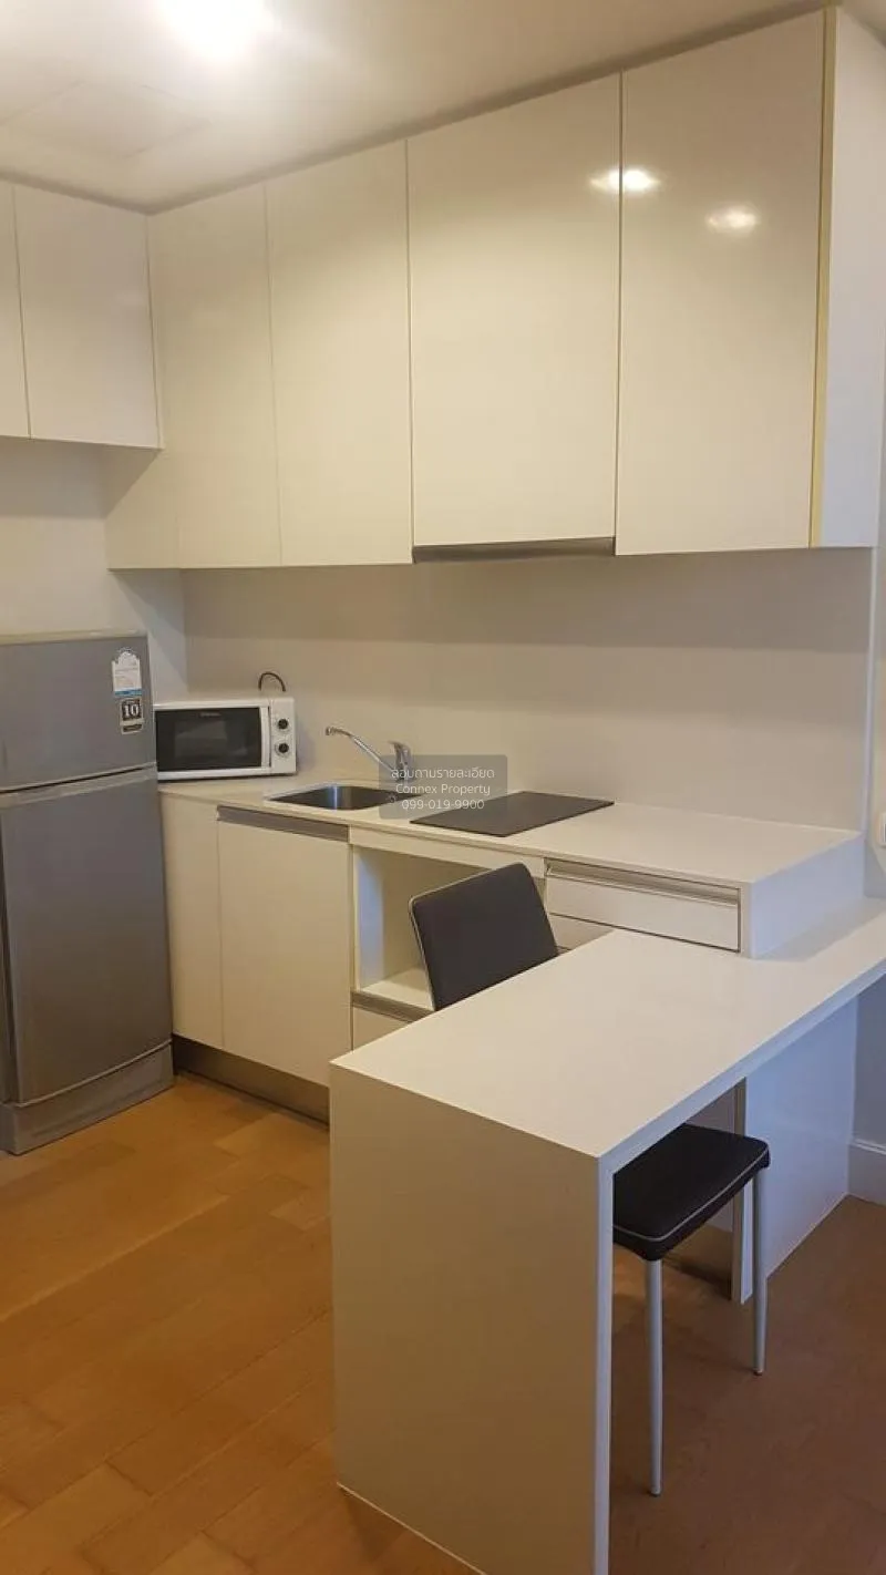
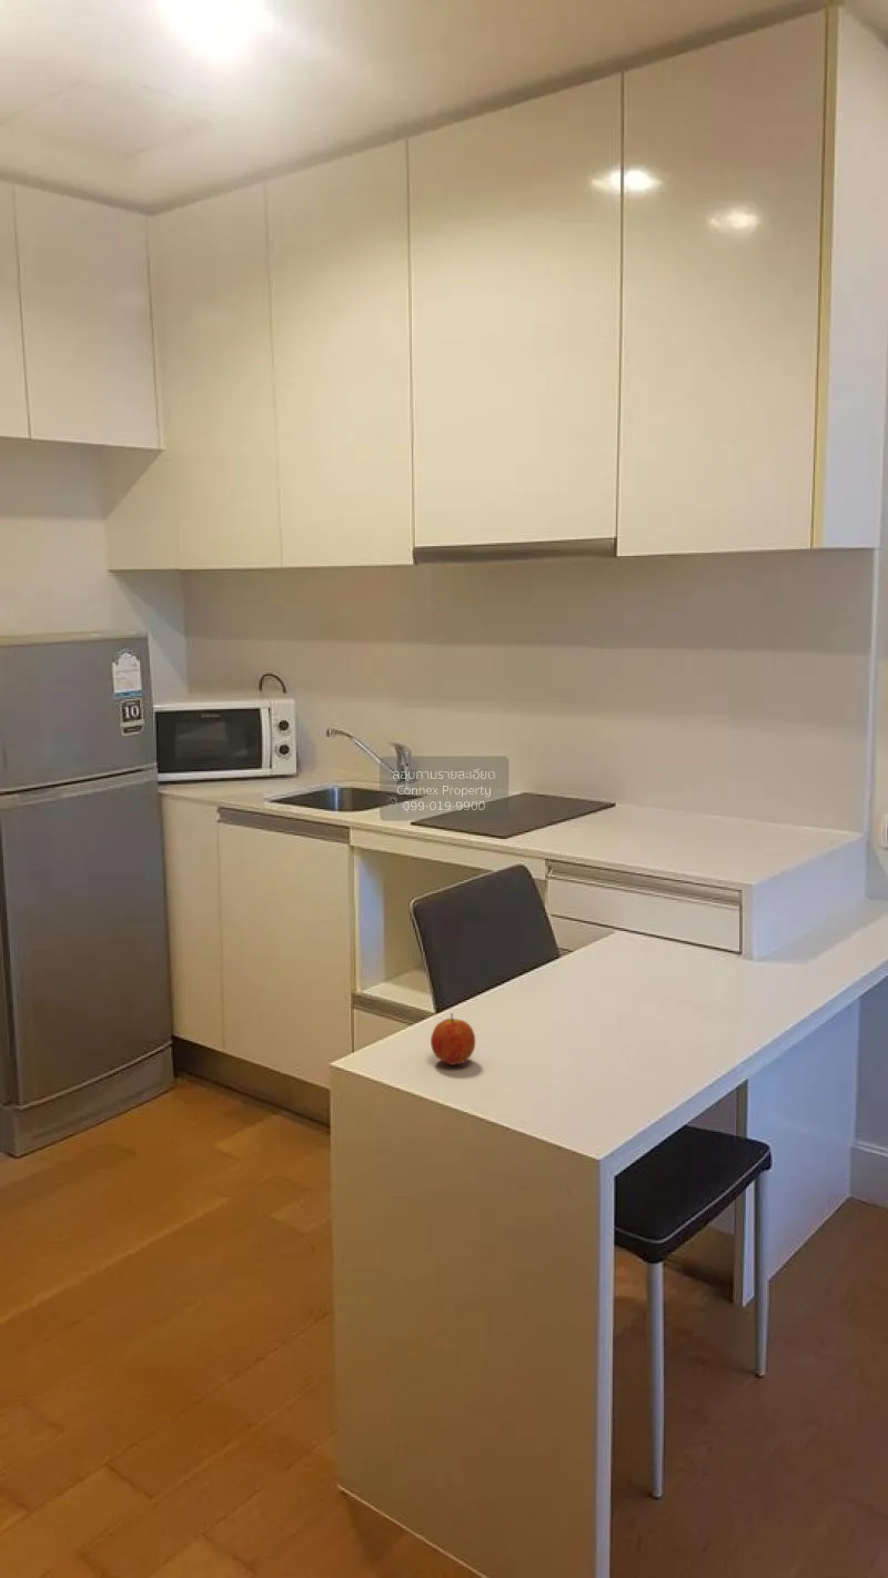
+ fruit (453, 1038)
